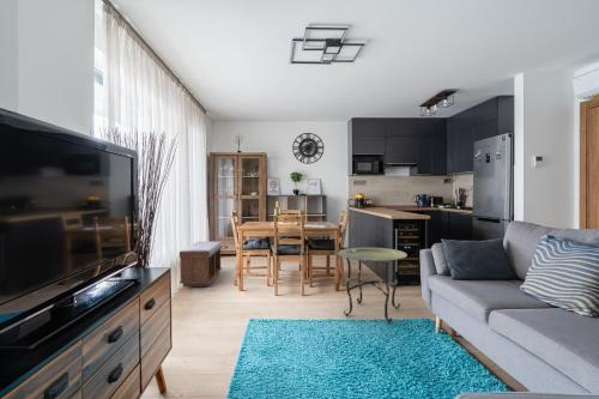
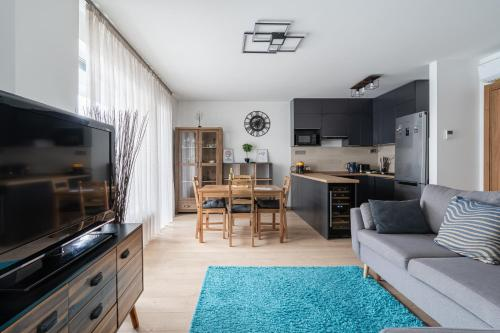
- bench (202, 261)
- side table (371, 282)
